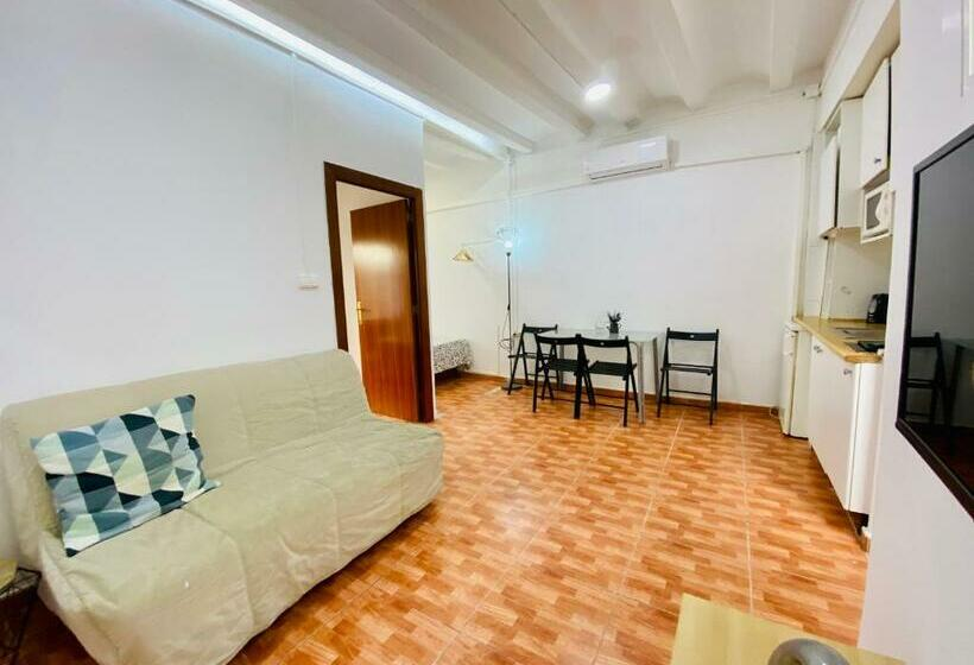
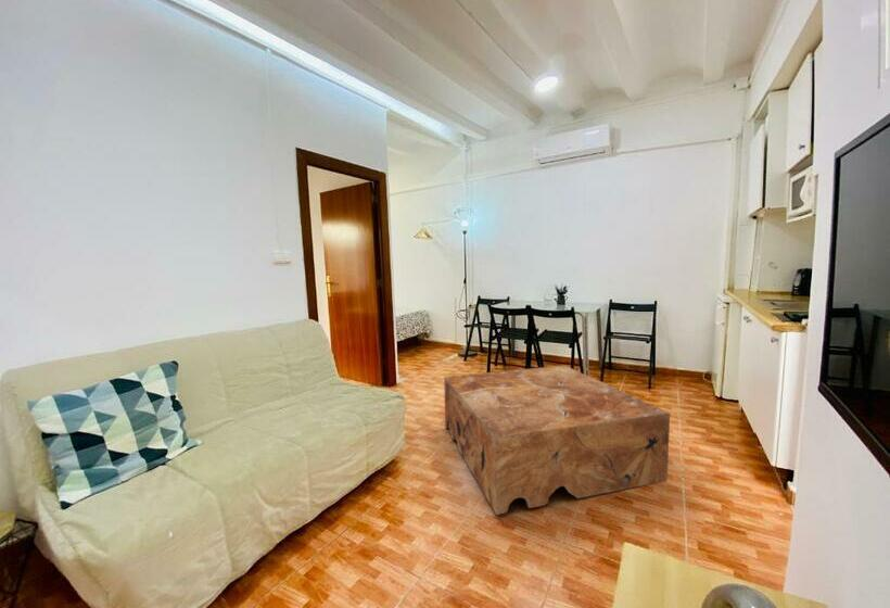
+ coffee table (538, 420)
